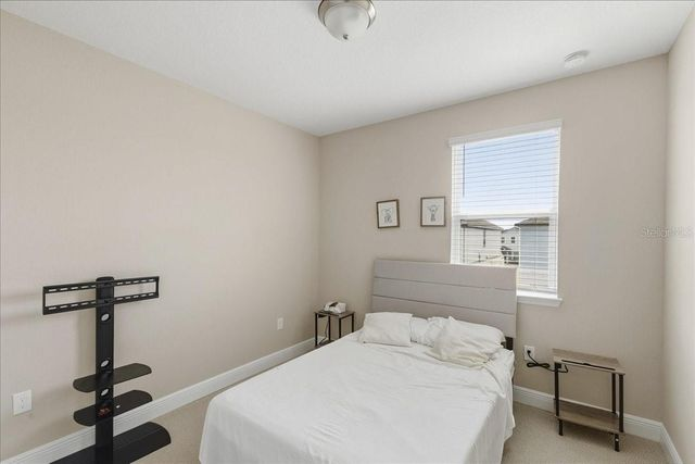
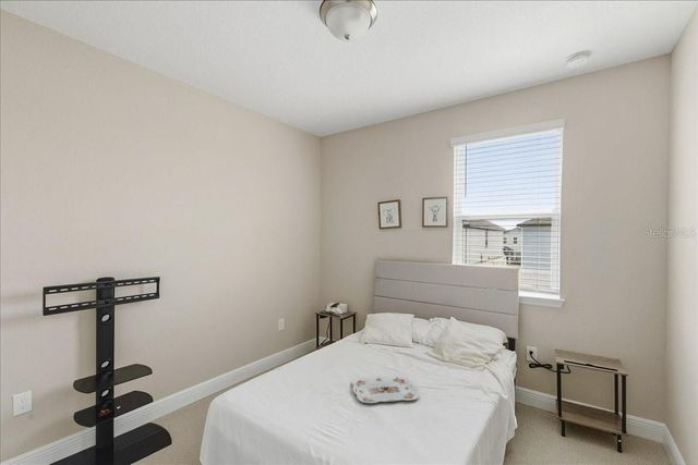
+ serving tray (384, 389)
